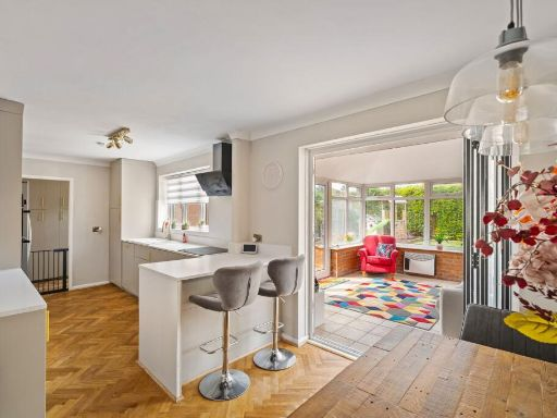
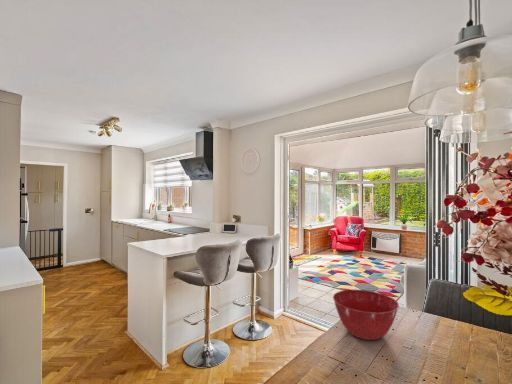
+ mixing bowl (364, 315)
